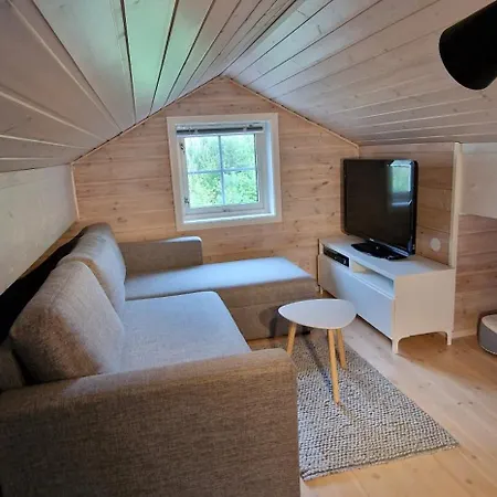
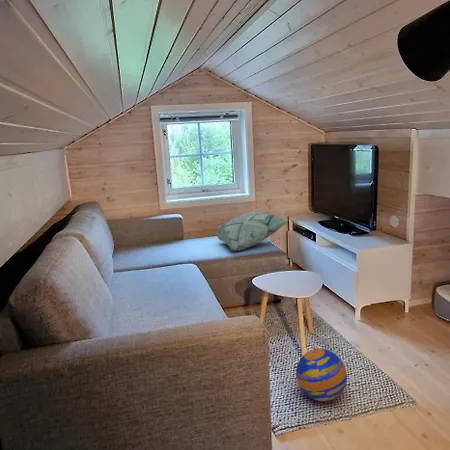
+ decorative pillow (249, 229)
+ ball (321, 374)
